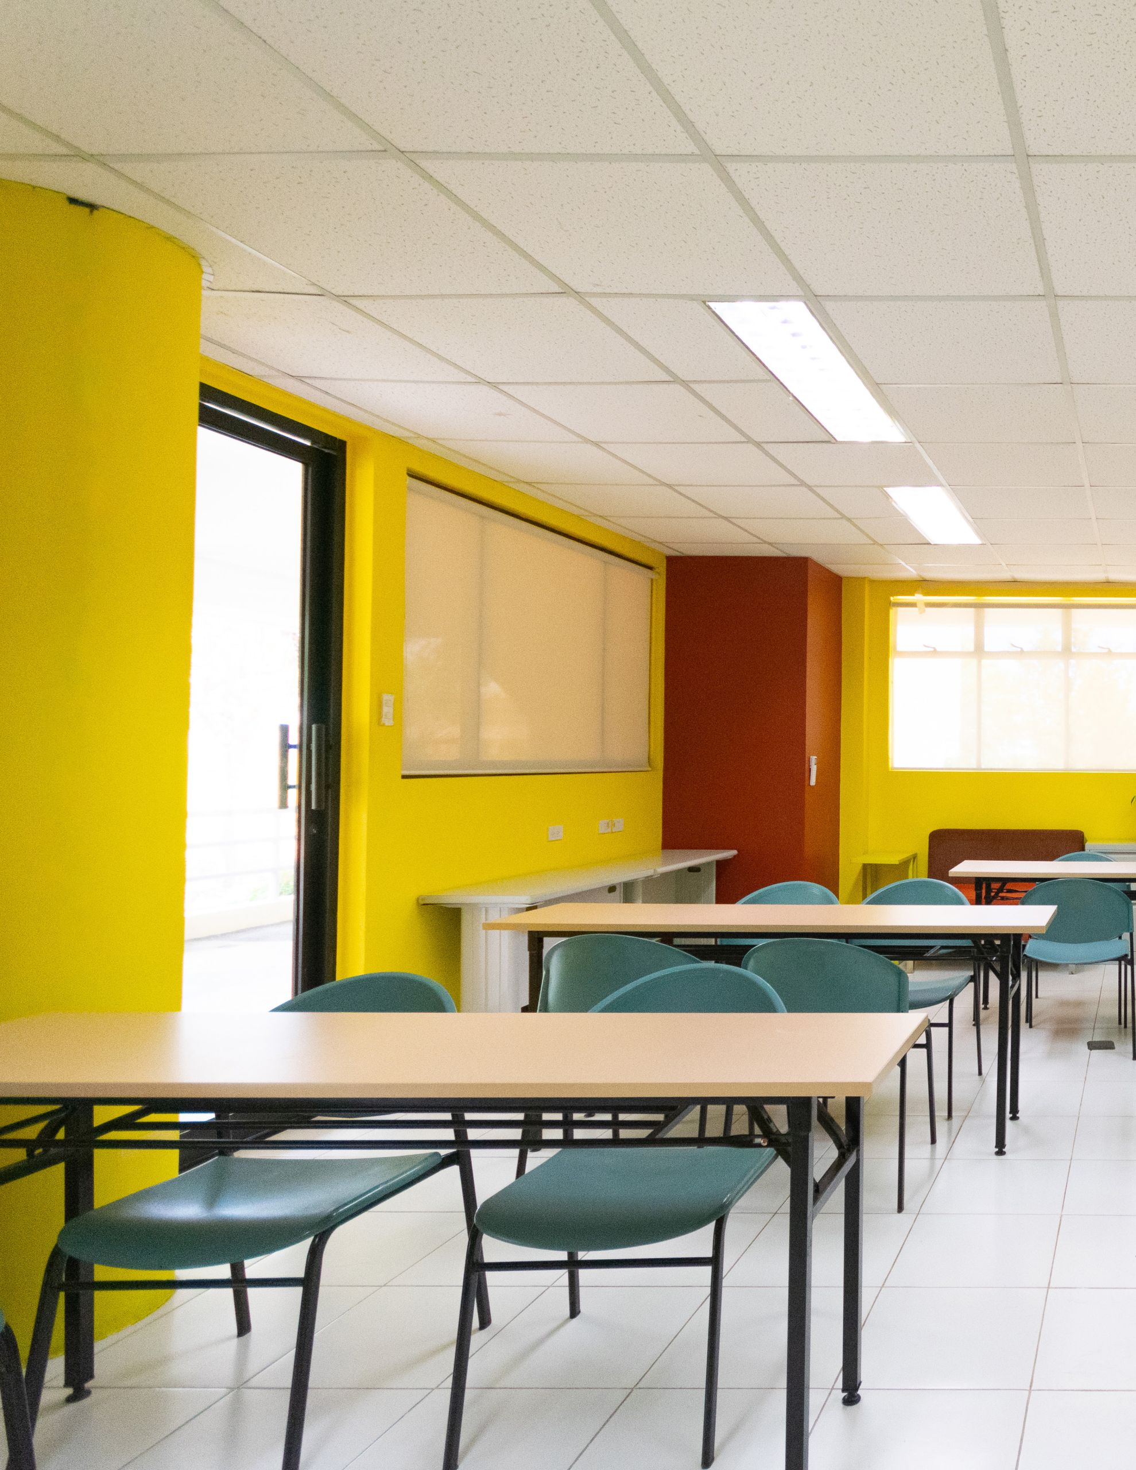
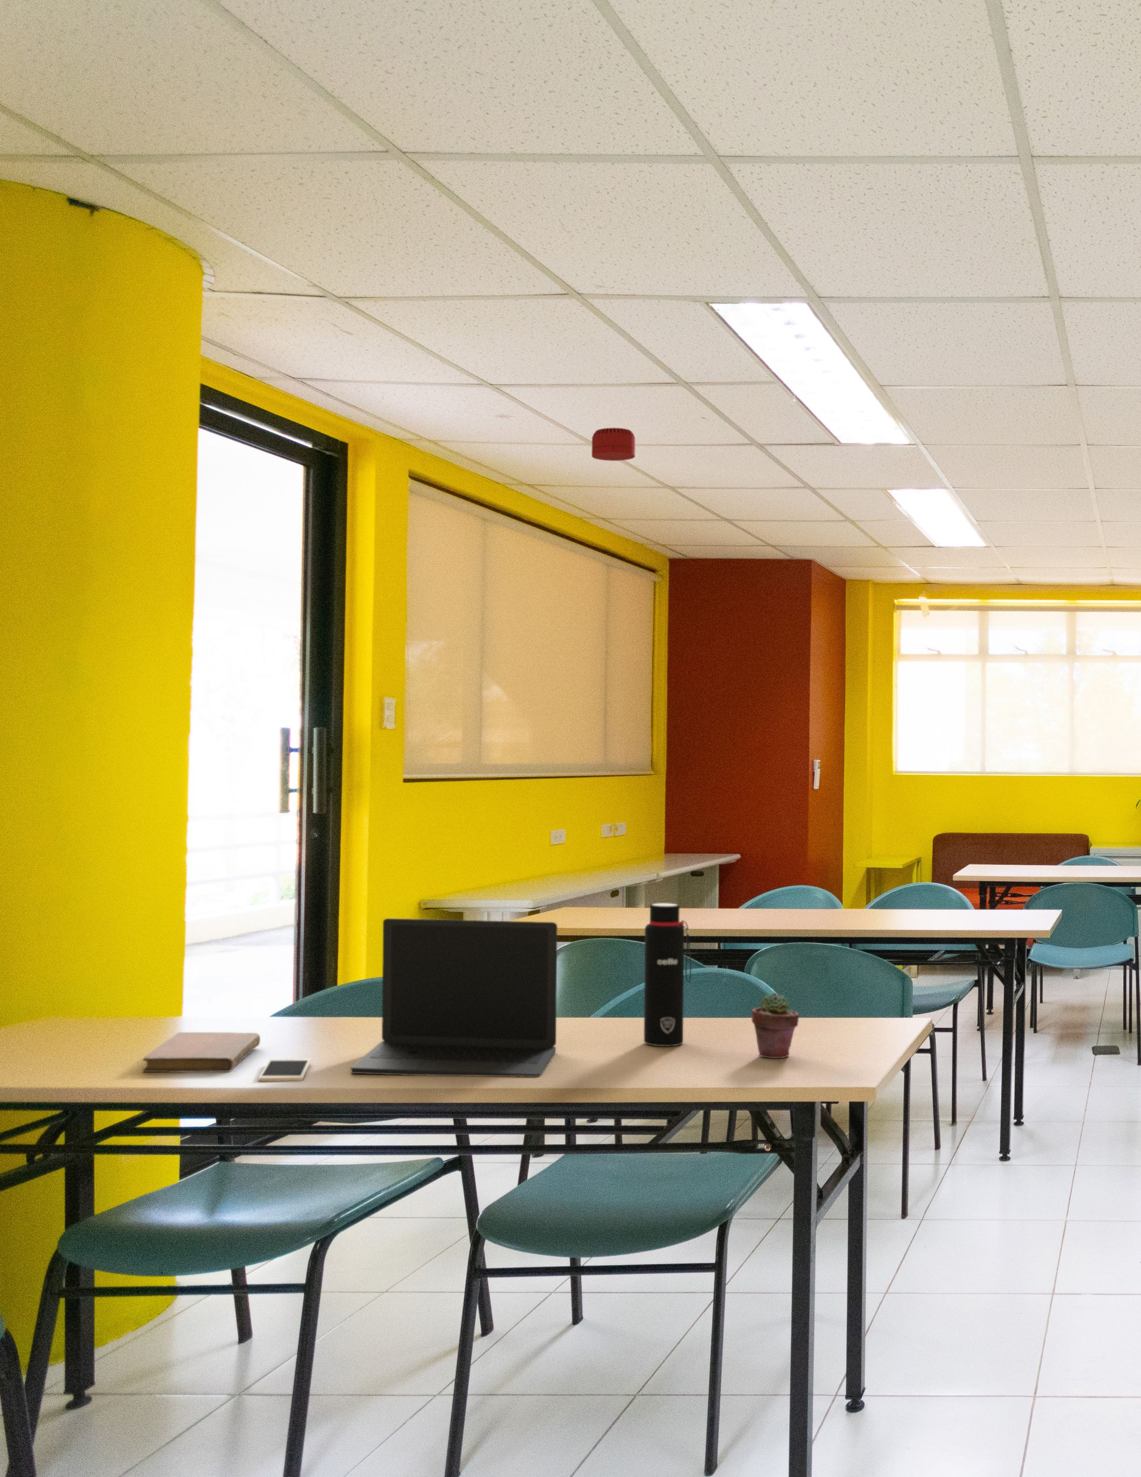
+ potted succulent (775, 1024)
+ smoke detector (614, 444)
+ cell phone (285, 1069)
+ water bottle (668, 973)
+ laptop (457, 995)
+ notebook (204, 1051)
